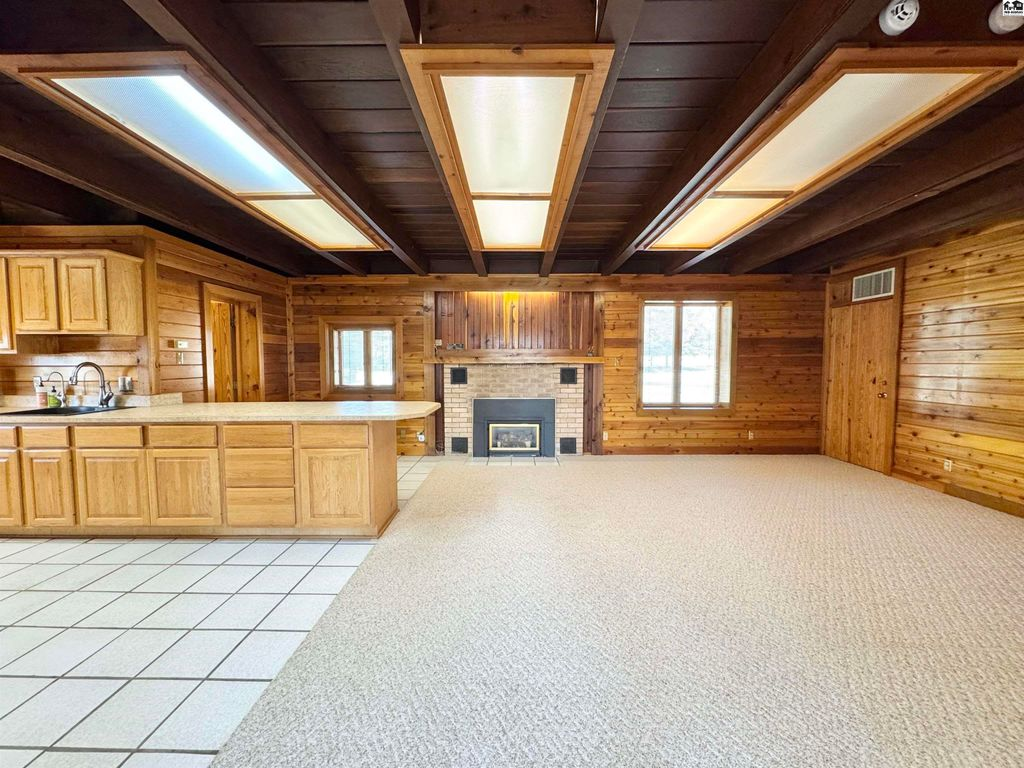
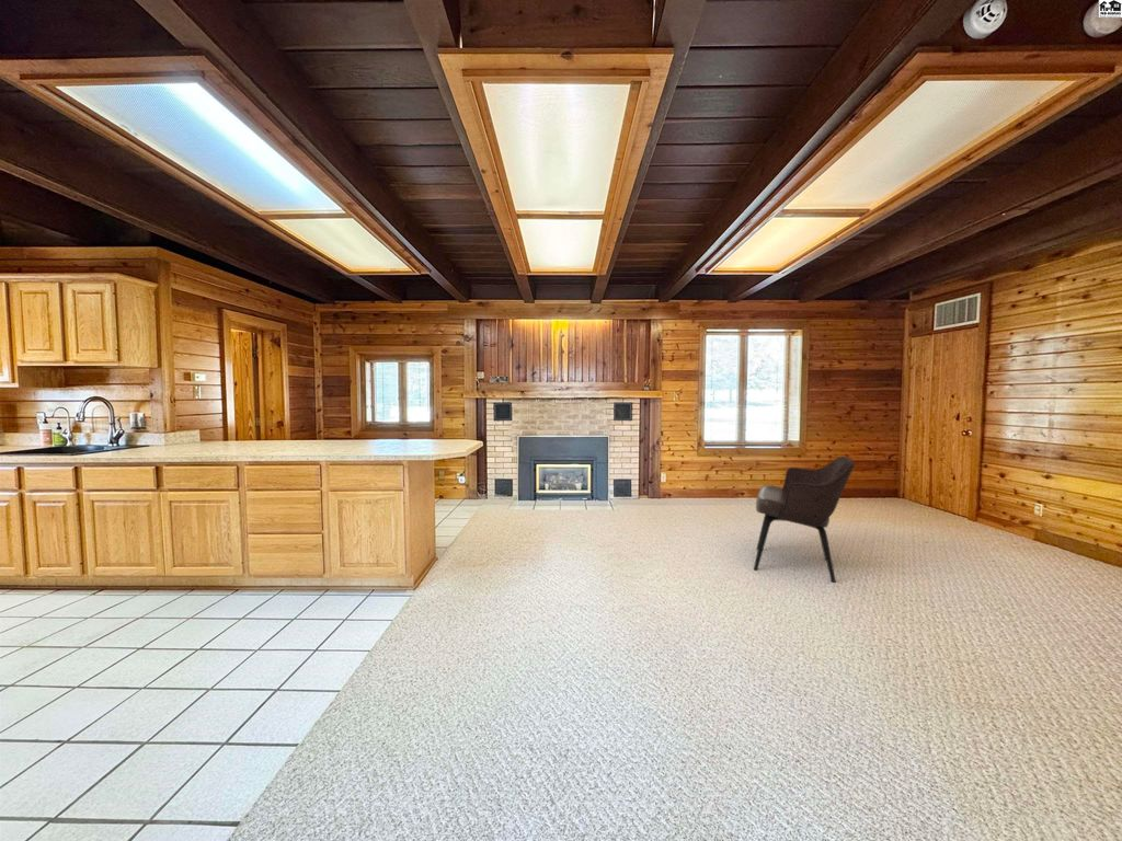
+ armchair (801, 510)
